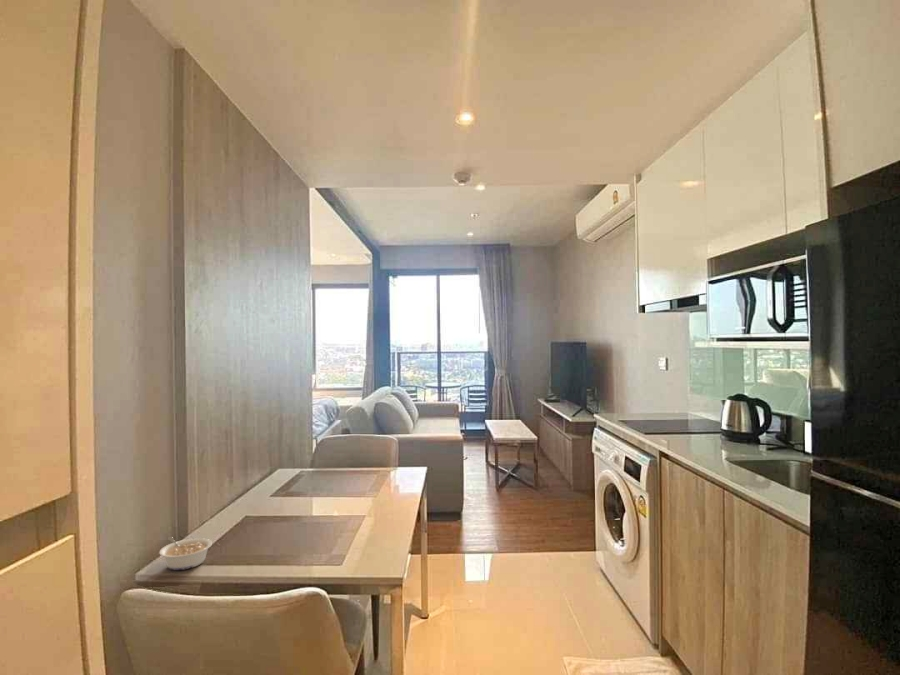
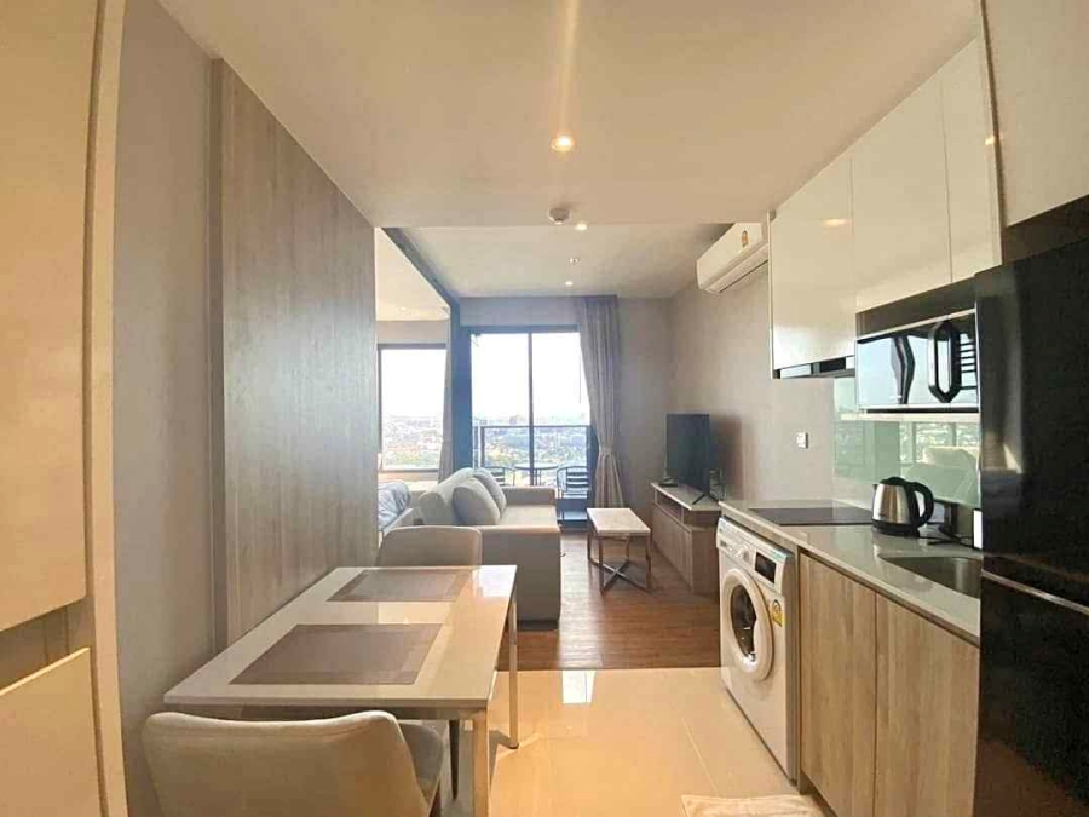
- legume (184, 553)
